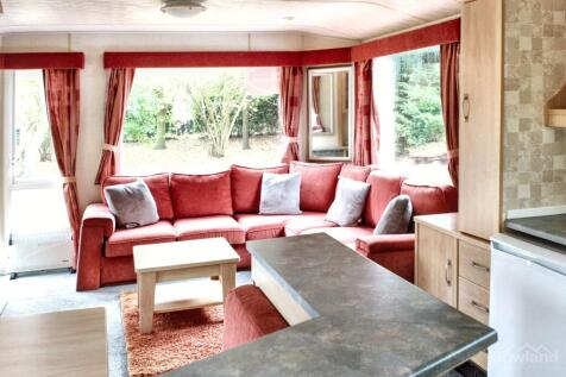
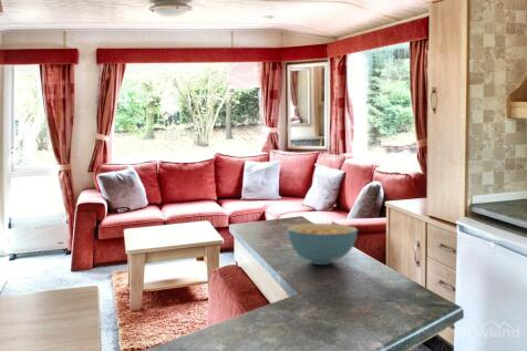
+ cereal bowl (321, 245)
